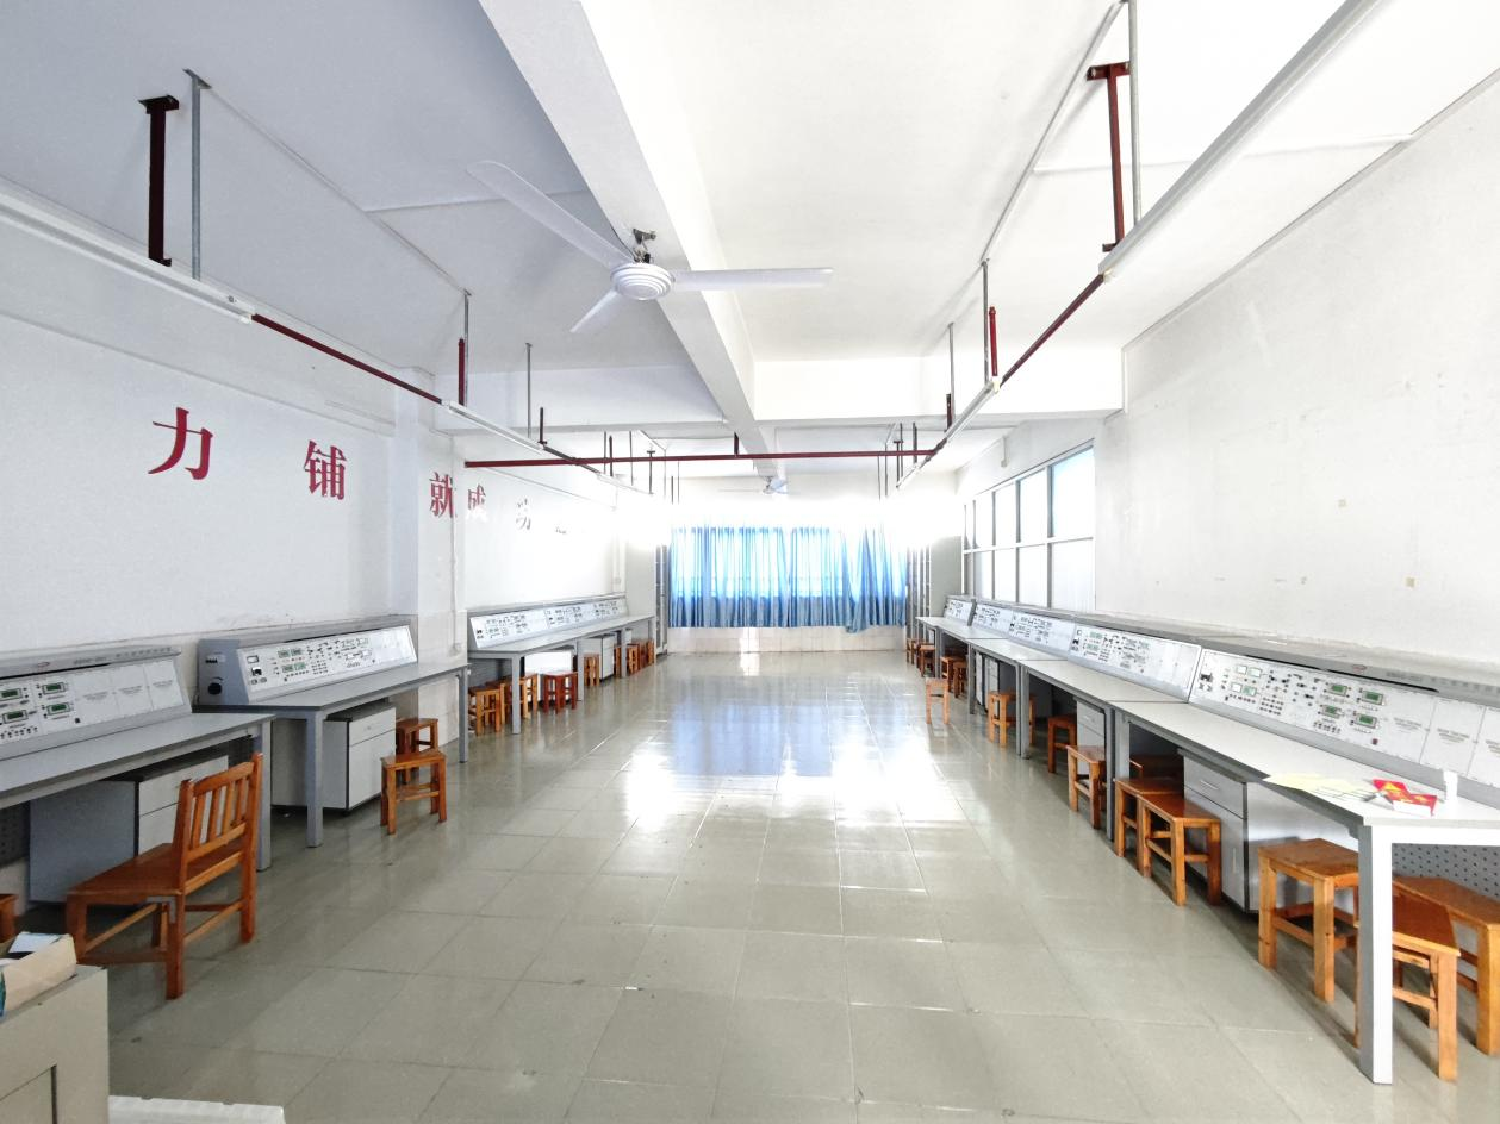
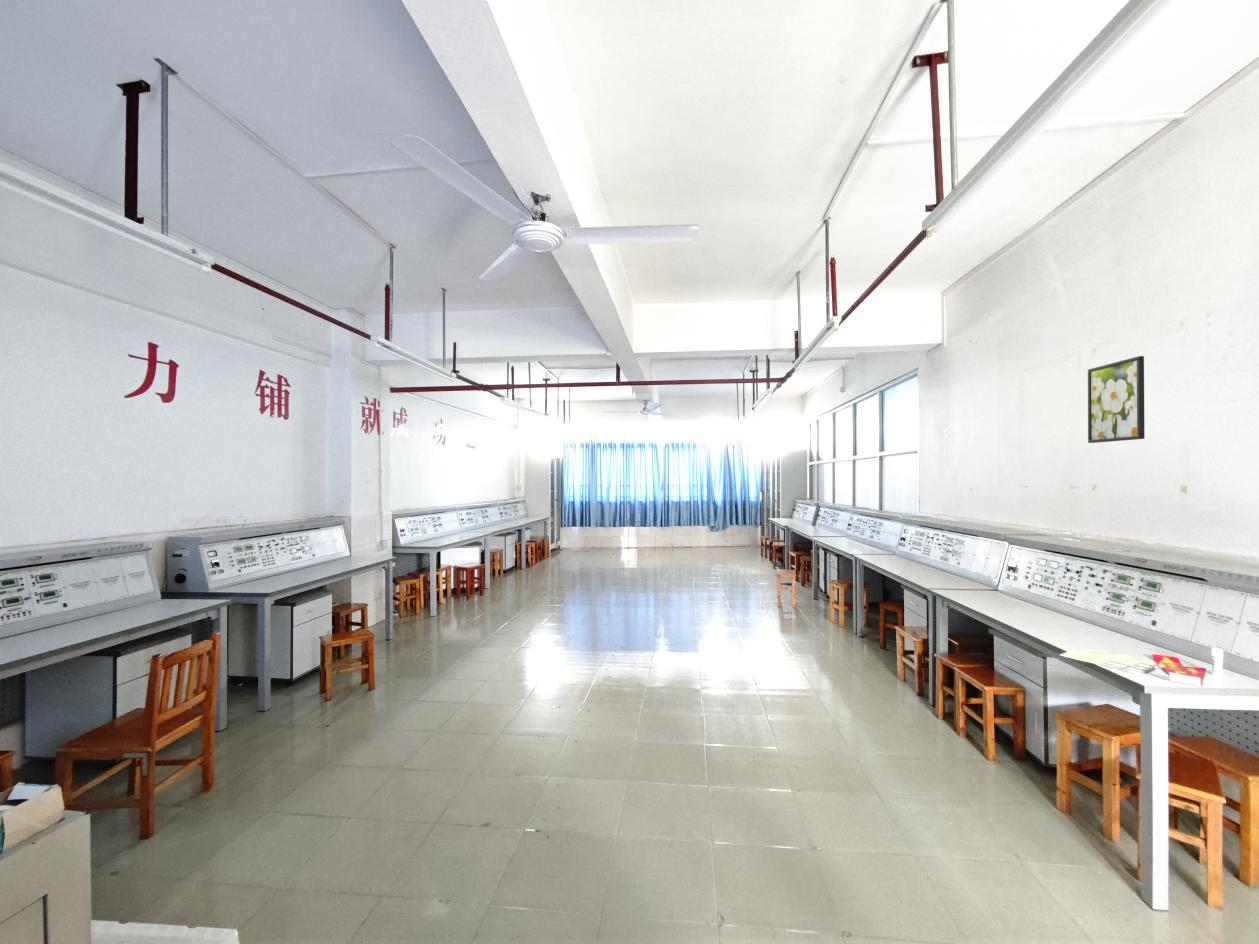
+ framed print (1114, 402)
